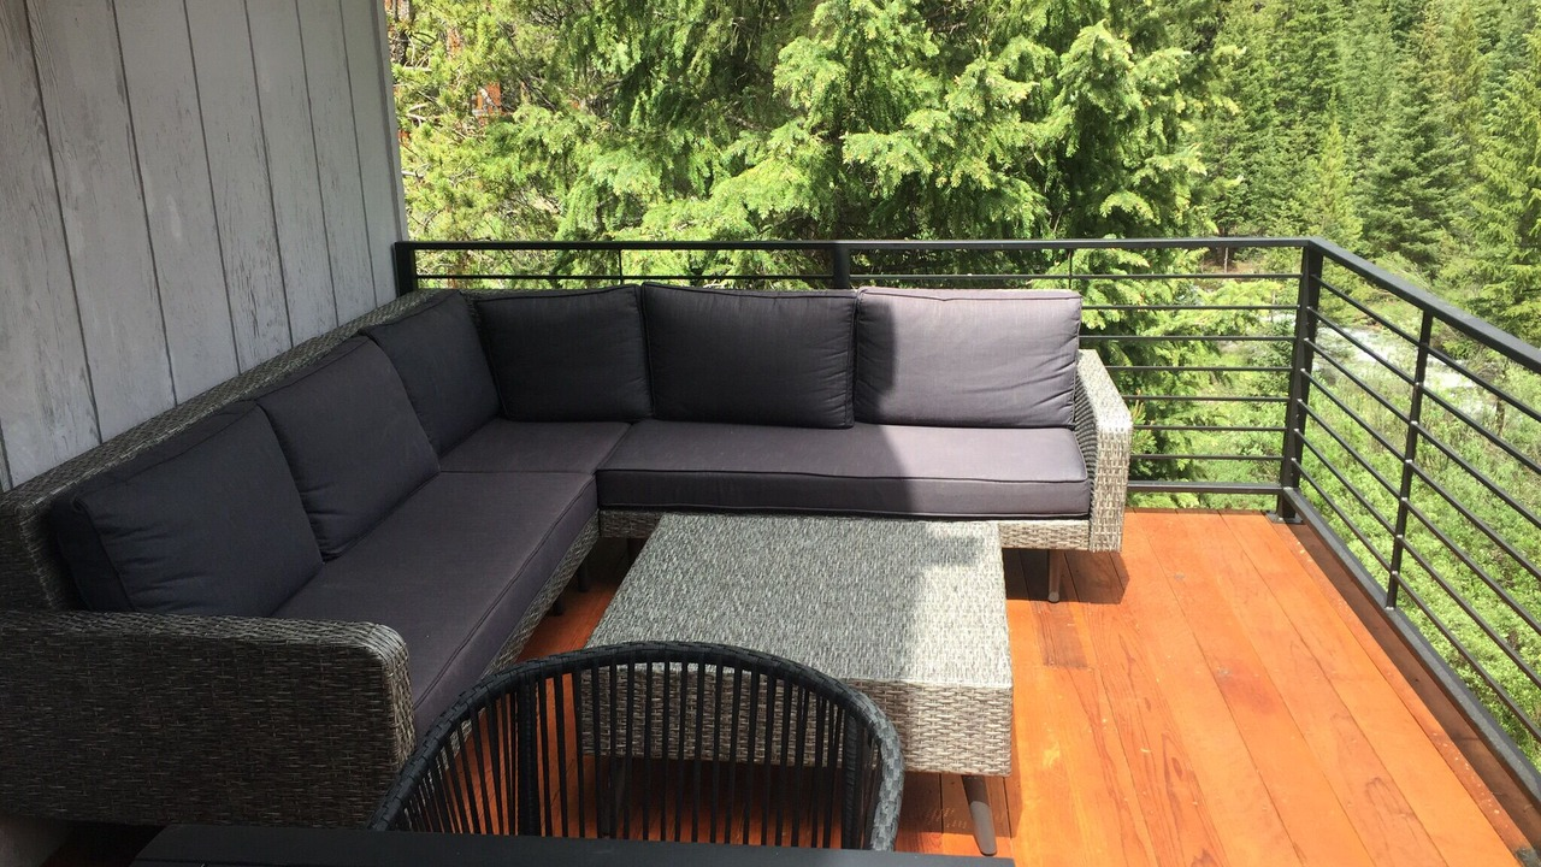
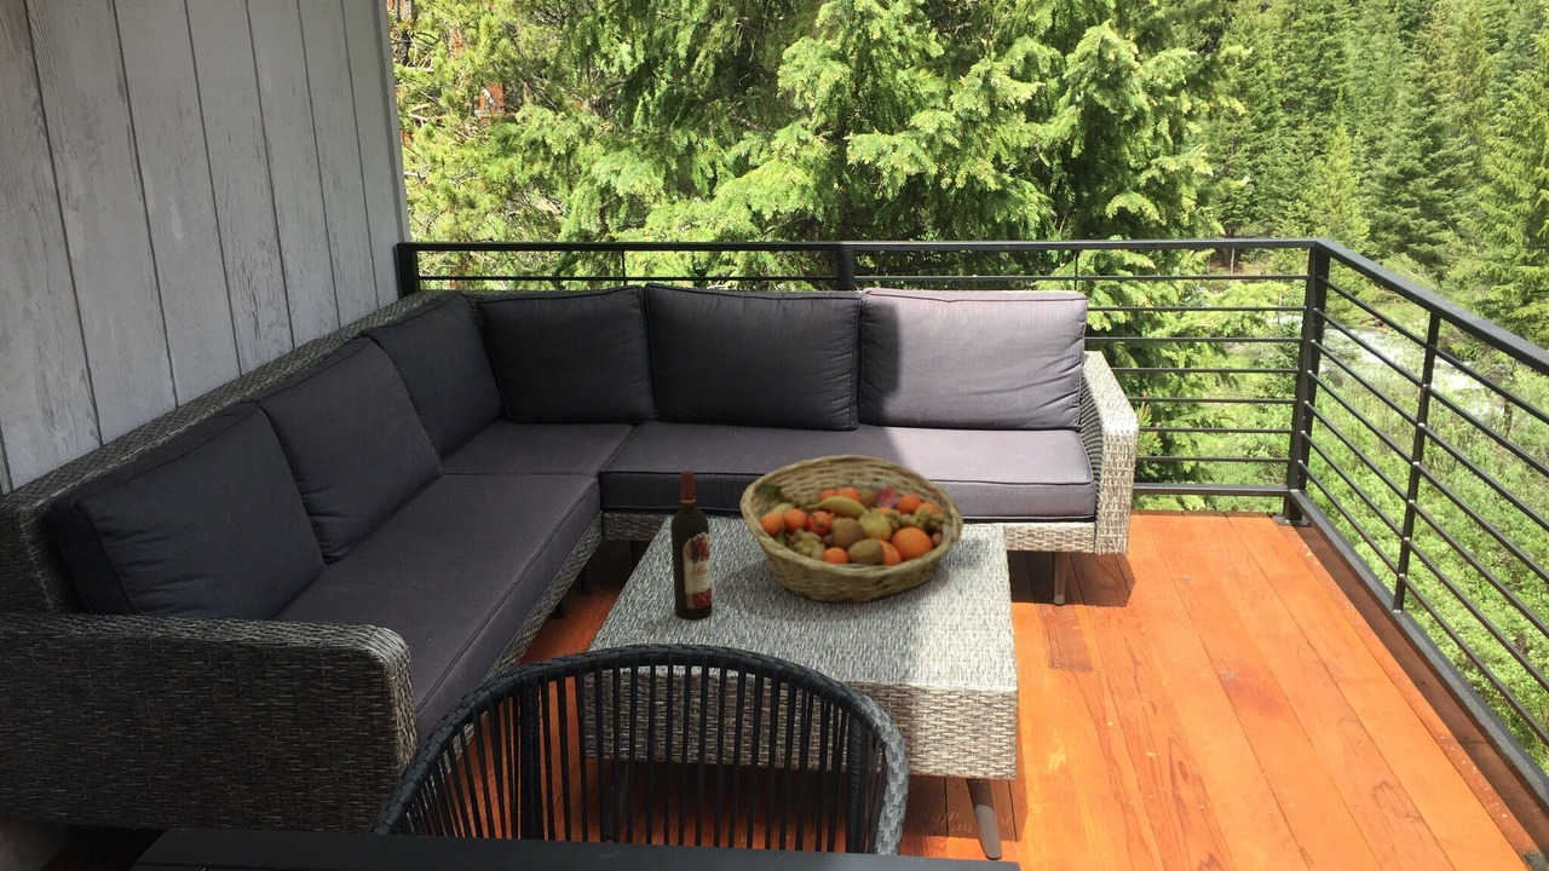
+ fruit basket (852, 527)
+ wine bottle (690, 543)
